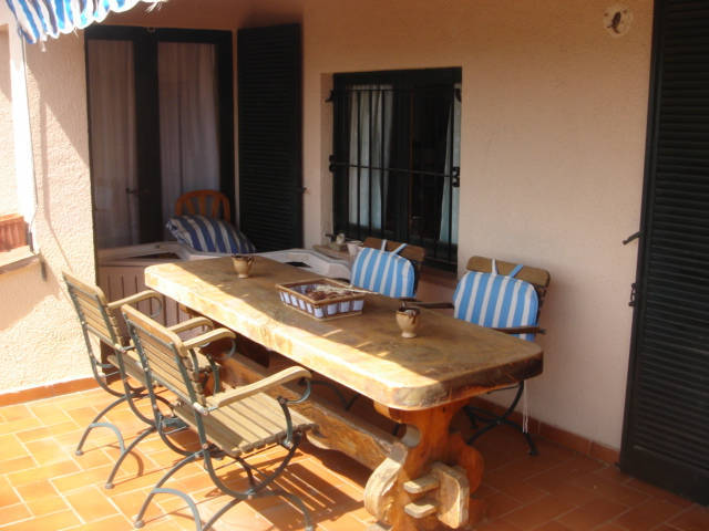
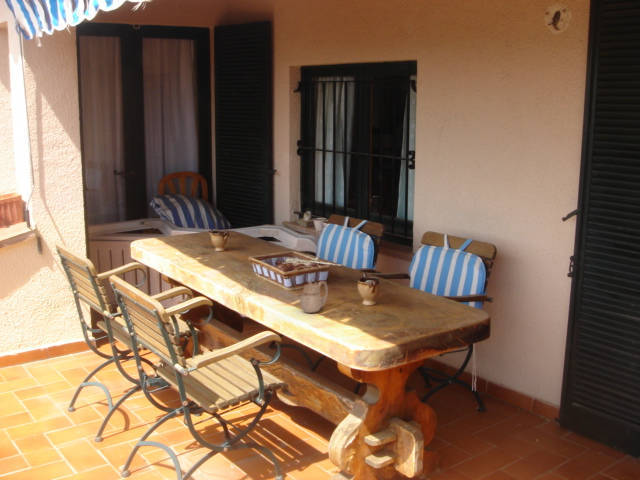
+ teapot (312, 296)
